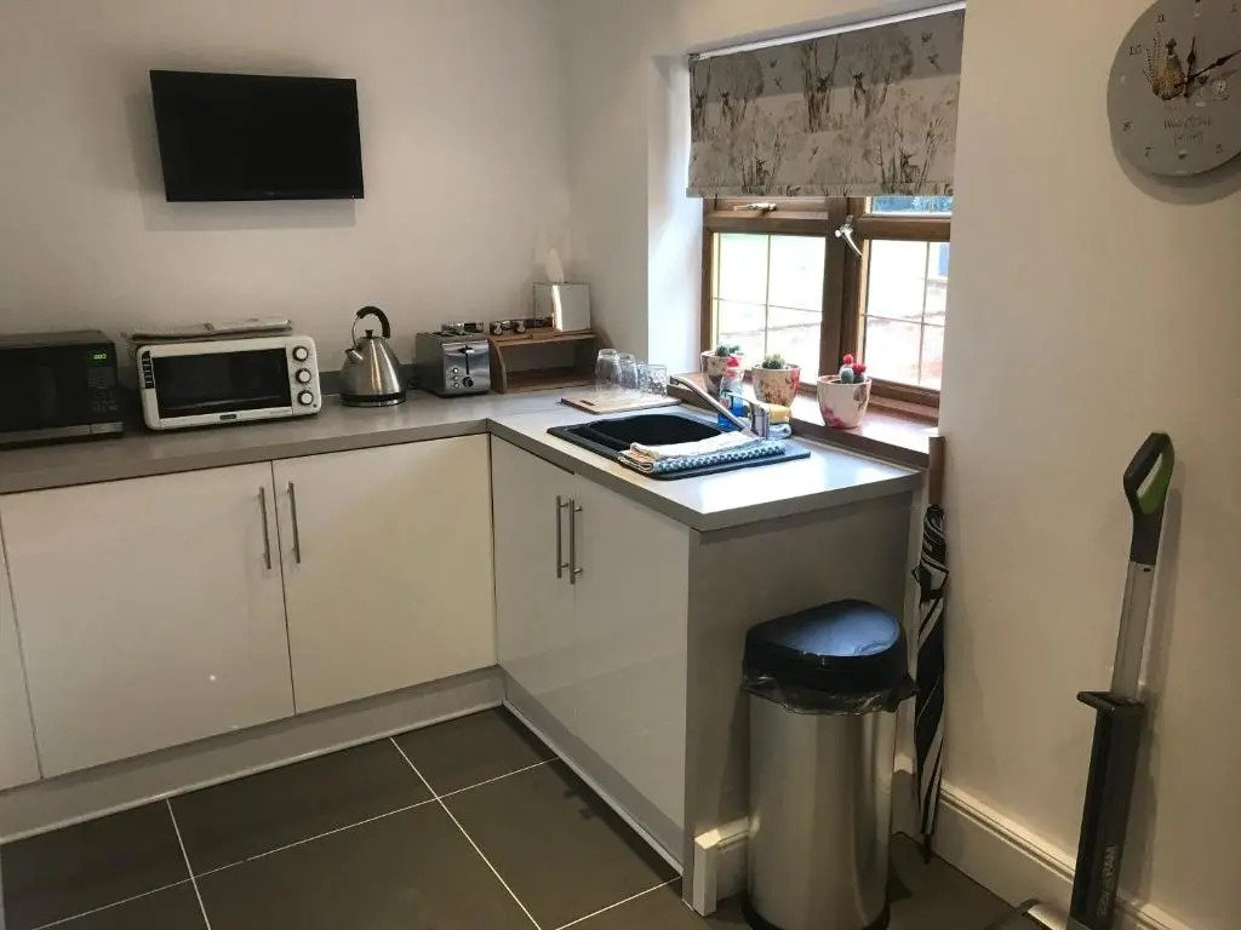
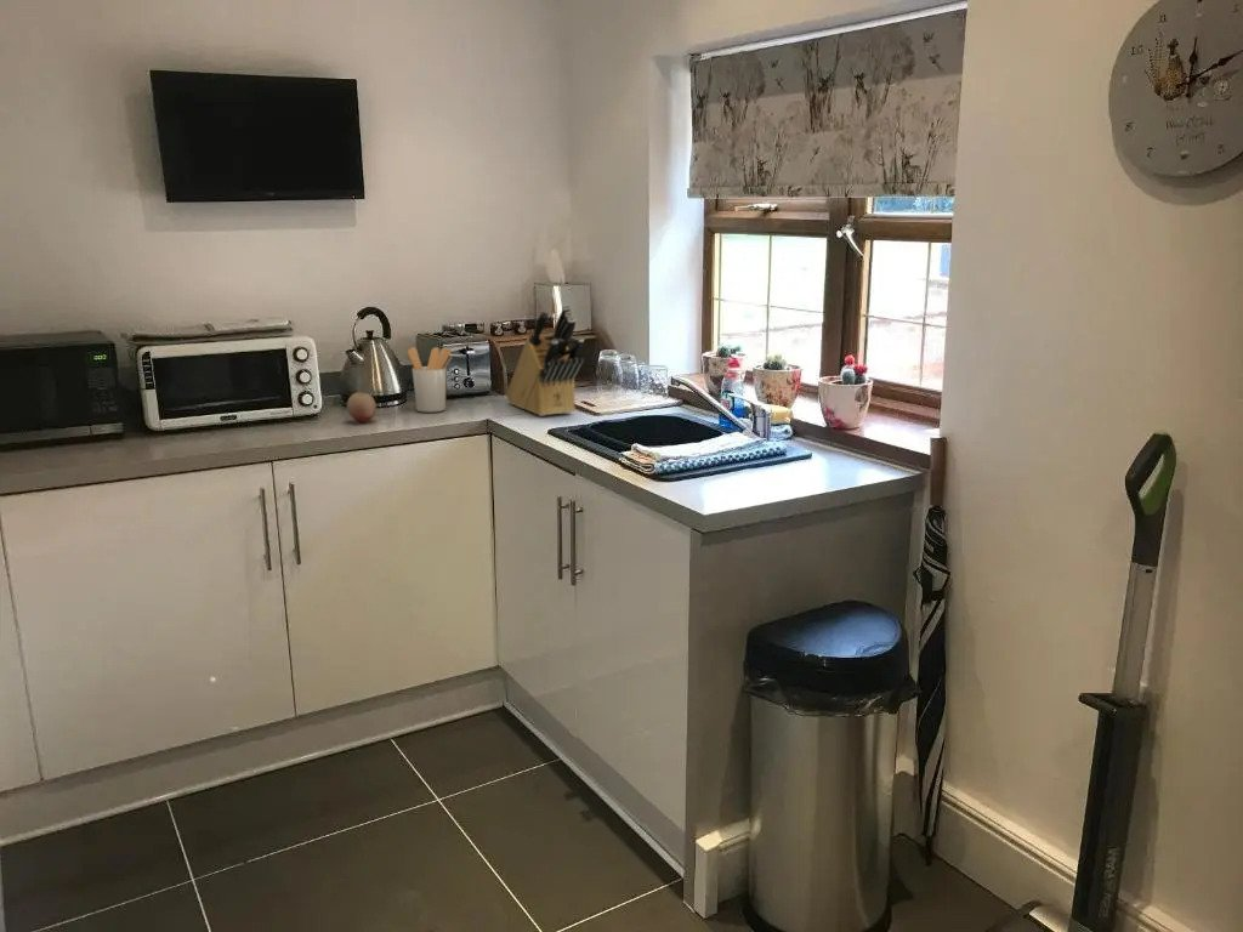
+ knife block (544, 357)
+ fruit (361, 407)
+ utensil holder (433, 377)
